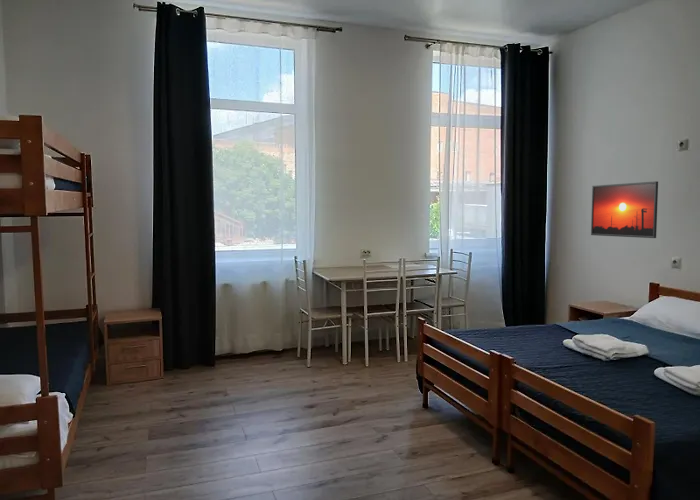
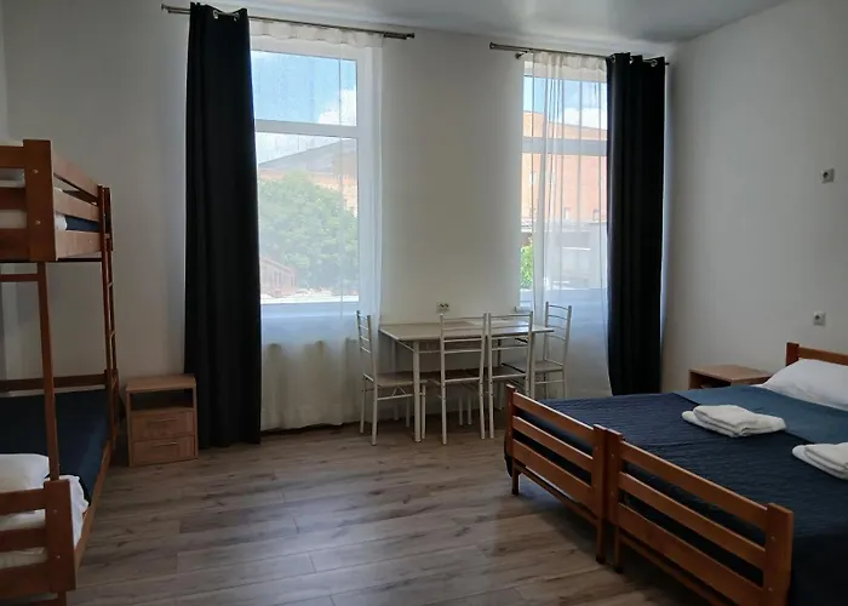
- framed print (622, 210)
